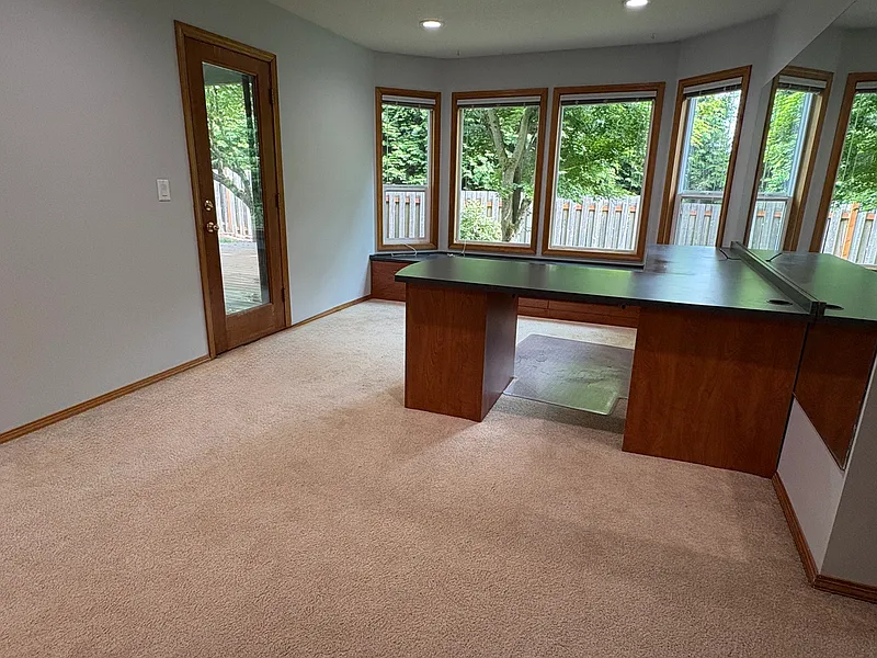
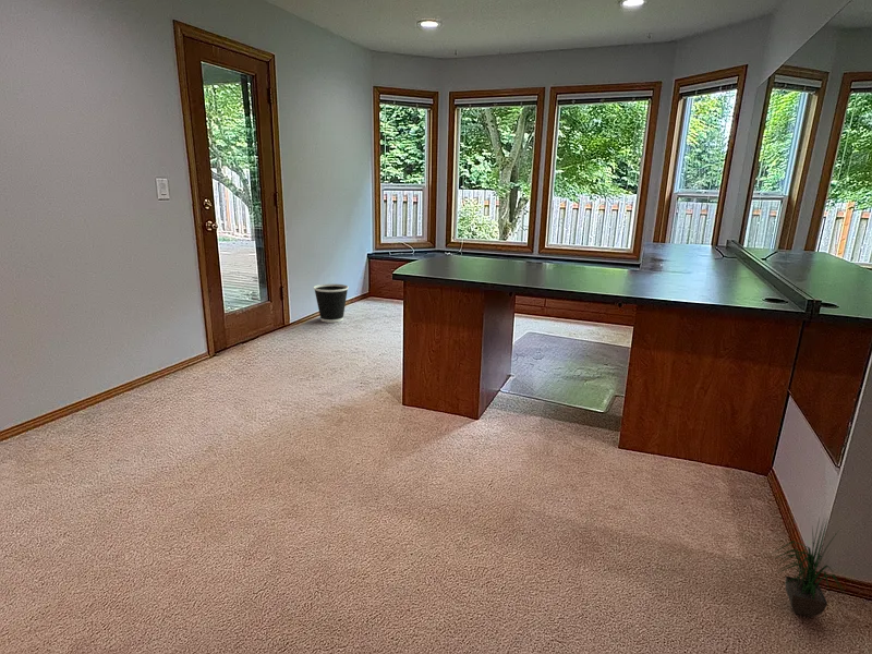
+ wastebasket (331, 303)
+ potted plant (810, 556)
